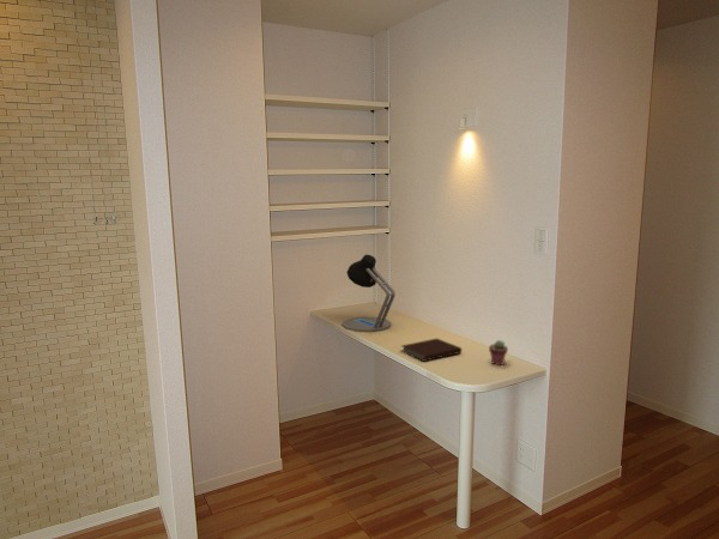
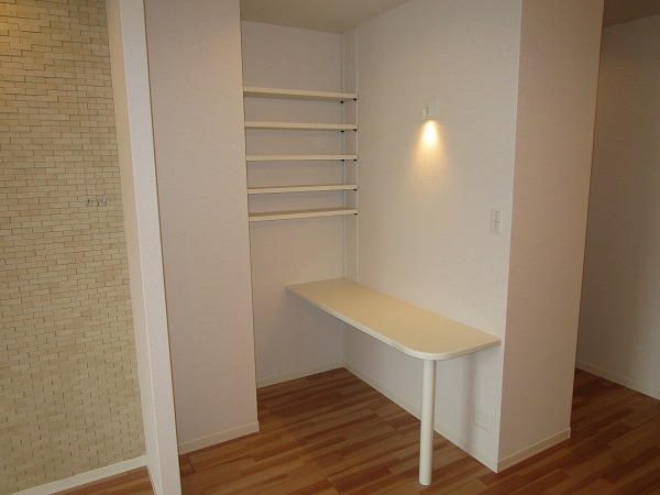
- notebook (430, 349)
- potted succulent (497, 351)
- desk lamp (370, 286)
